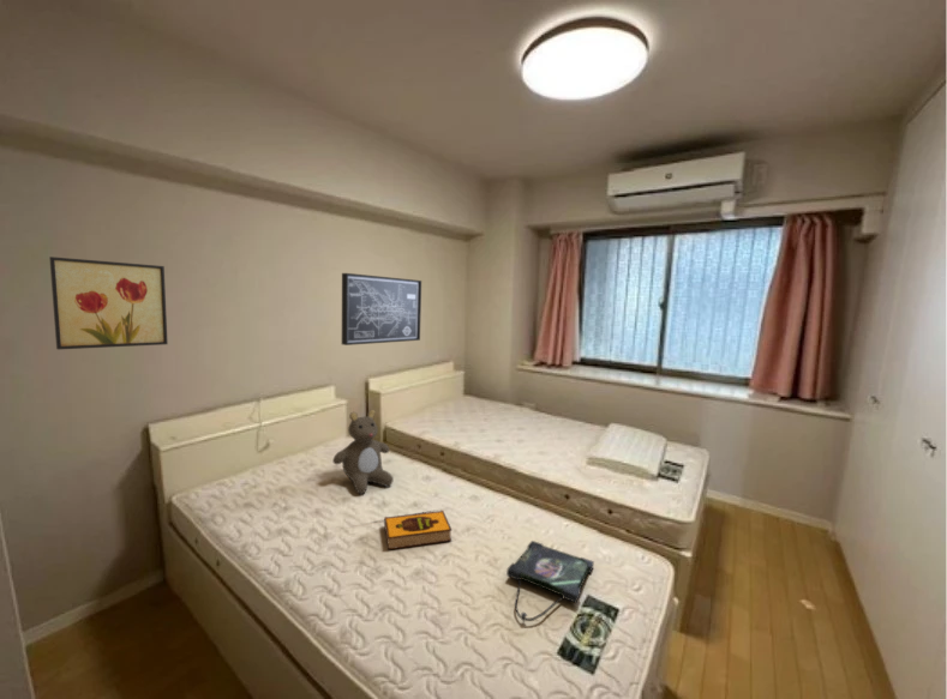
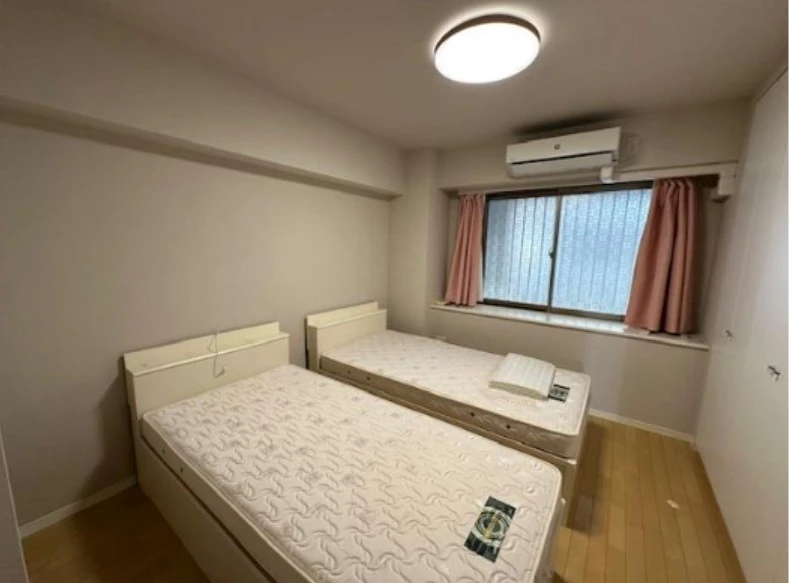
- photo frame (544, 580)
- hardback book (416, 528)
- wall art (384, 309)
- wall art (113, 305)
- teddy bear (366, 448)
